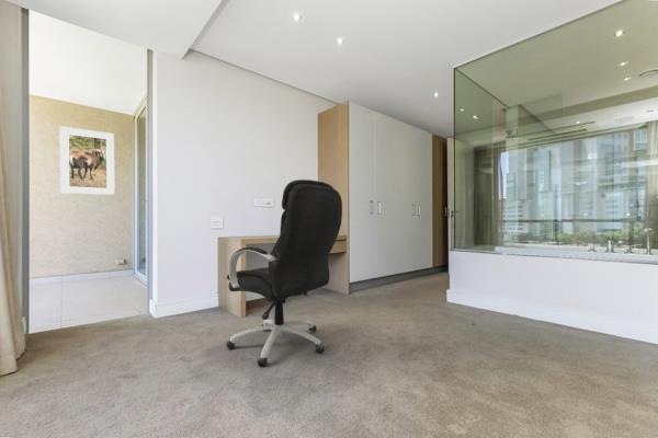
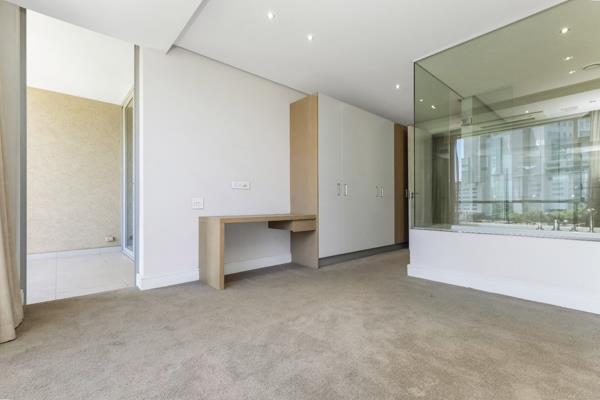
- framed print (88, 162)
- office chair (285, 264)
